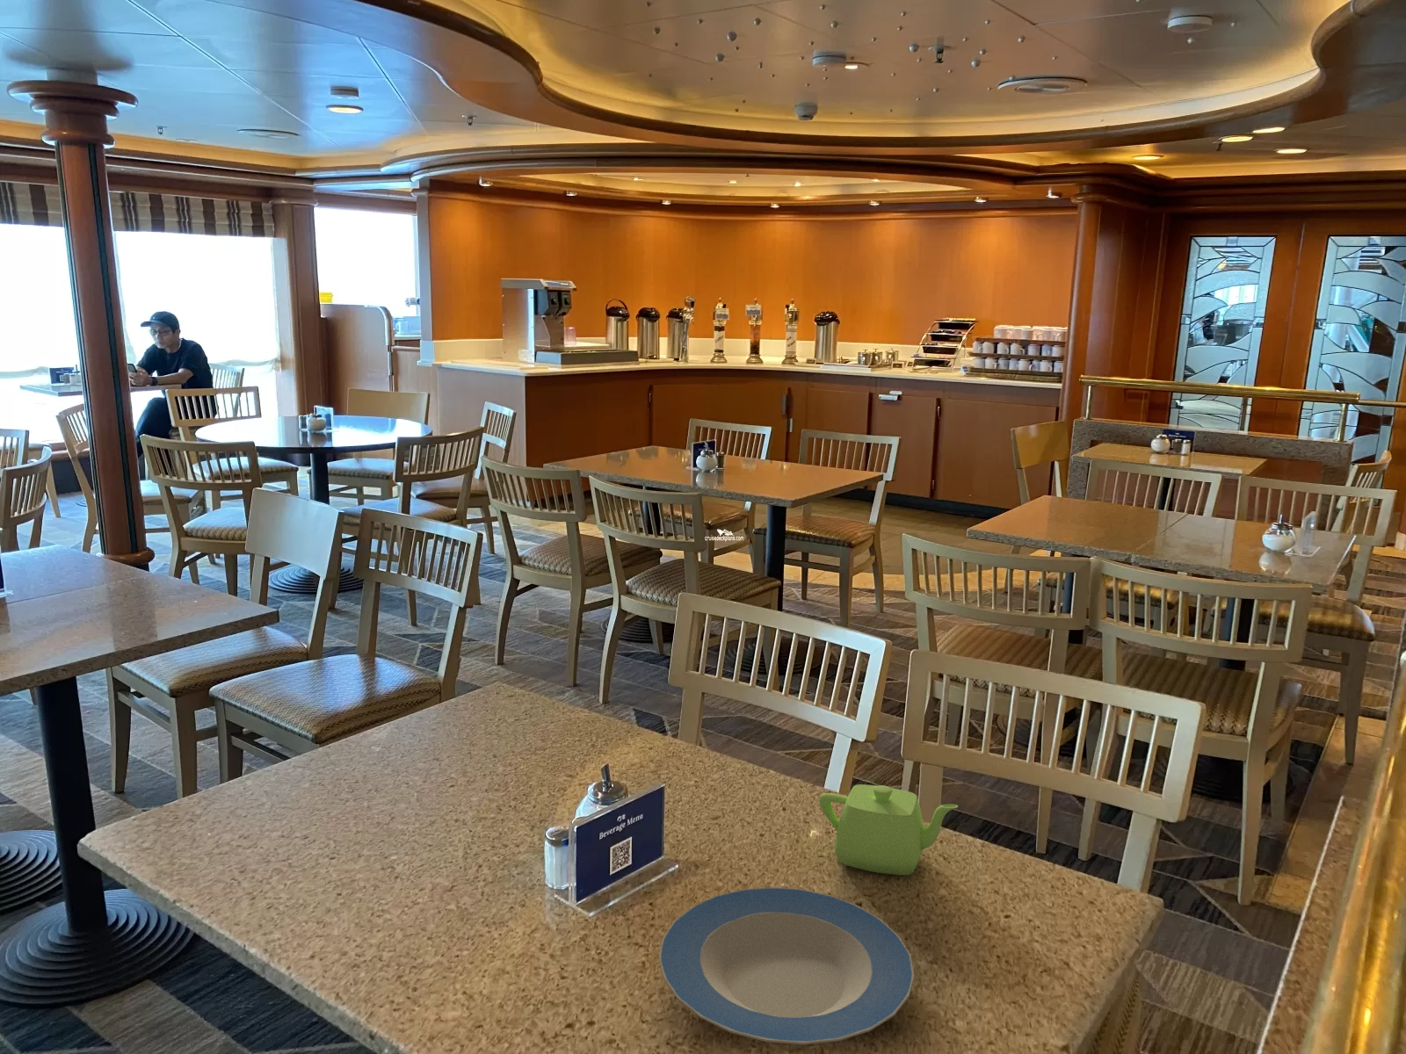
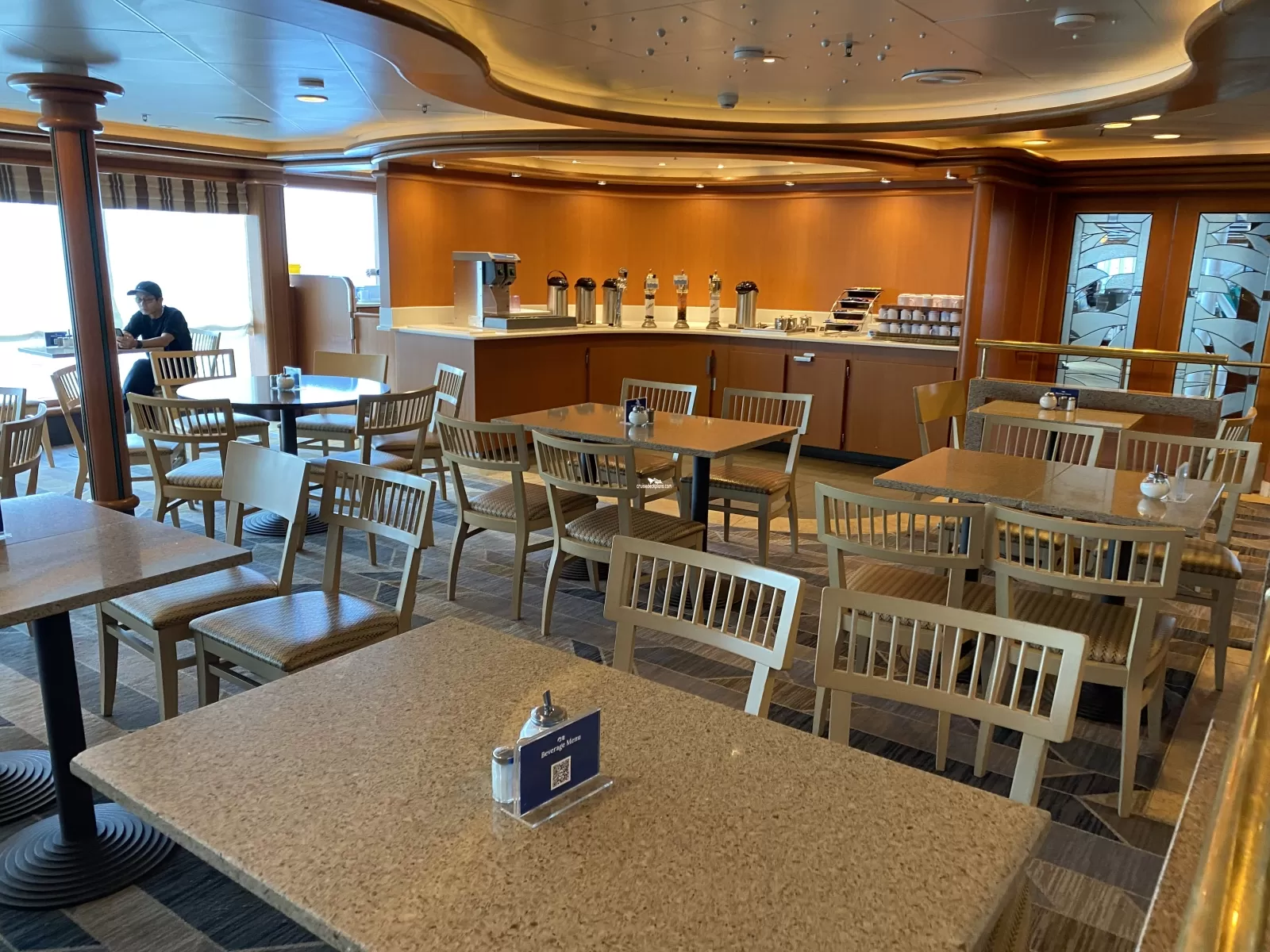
- teapot (886, 824)
- plate (785, 969)
